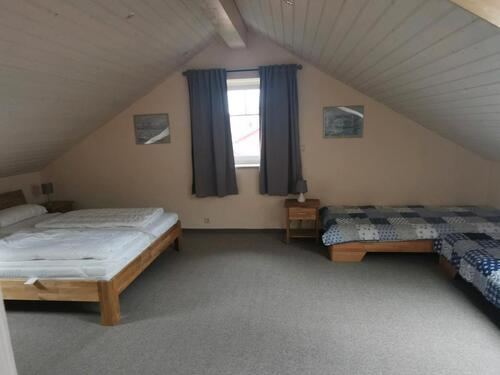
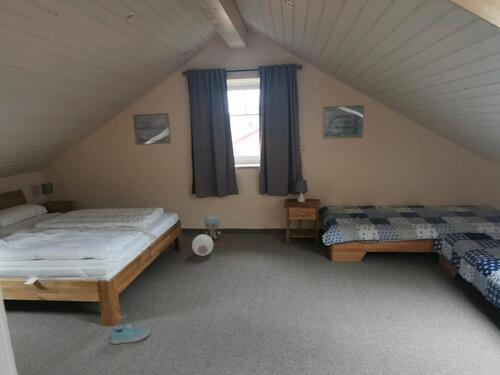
+ ball (202, 245)
+ sneaker (129, 332)
+ plush toy (212, 227)
